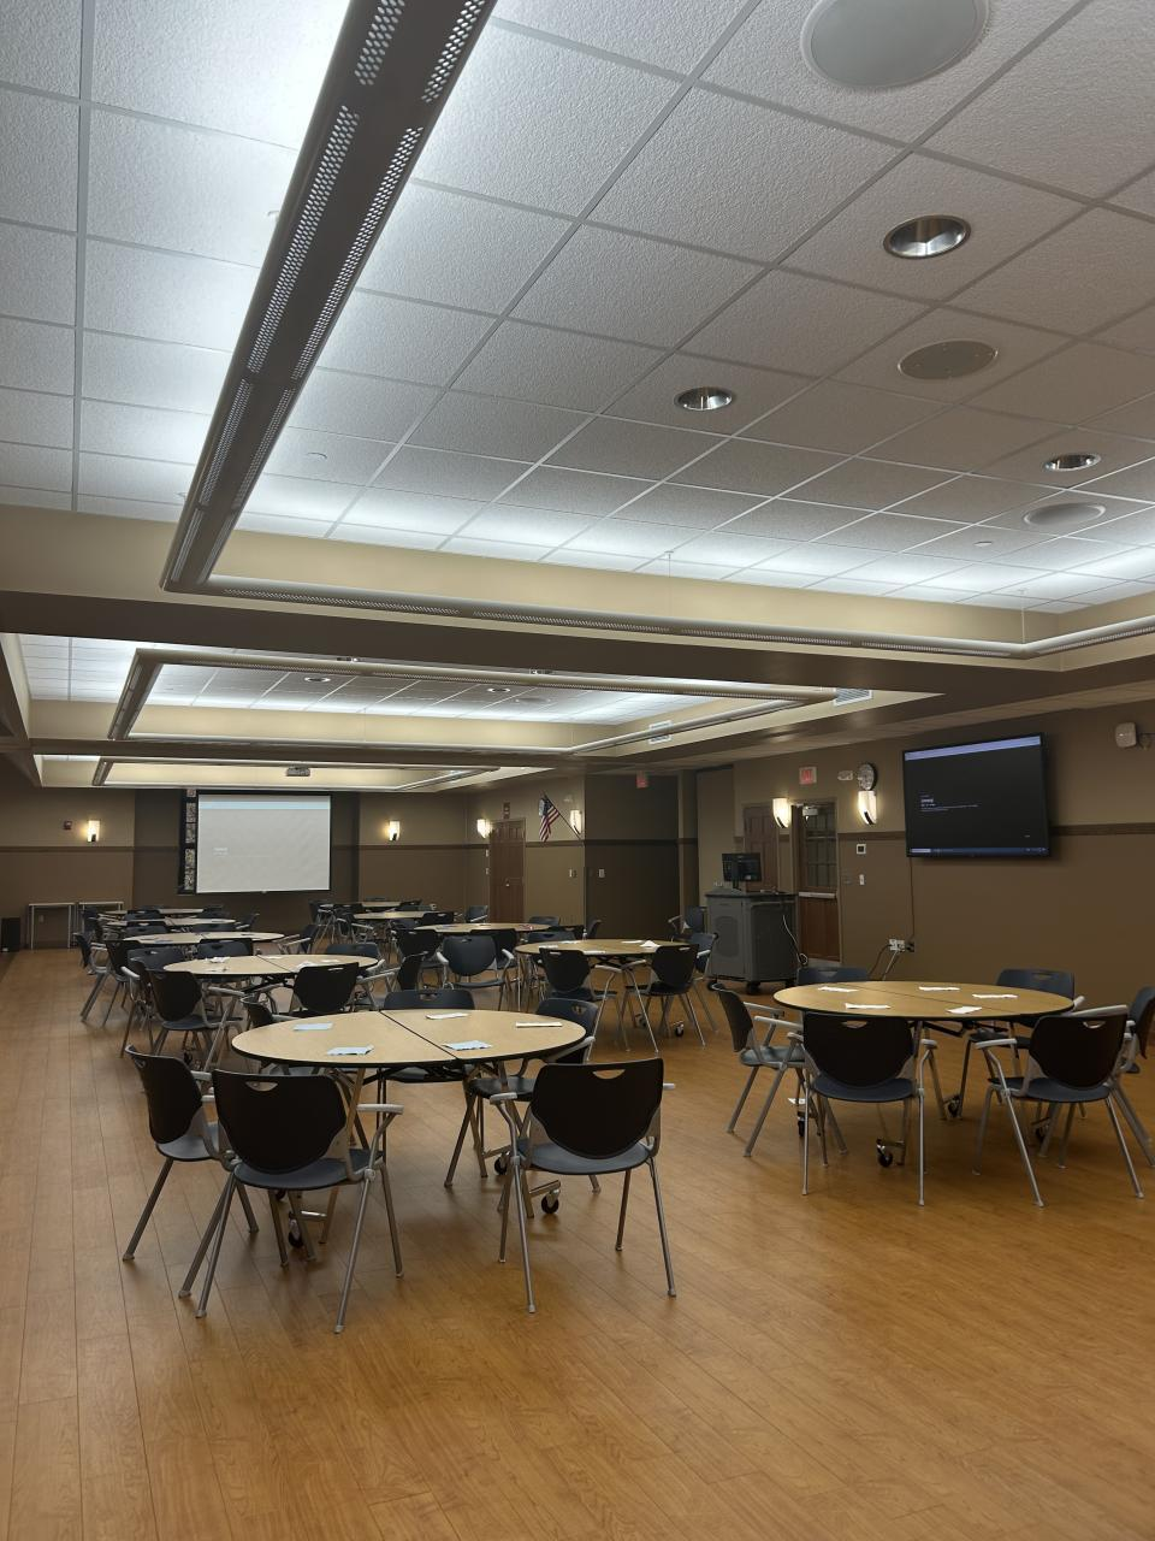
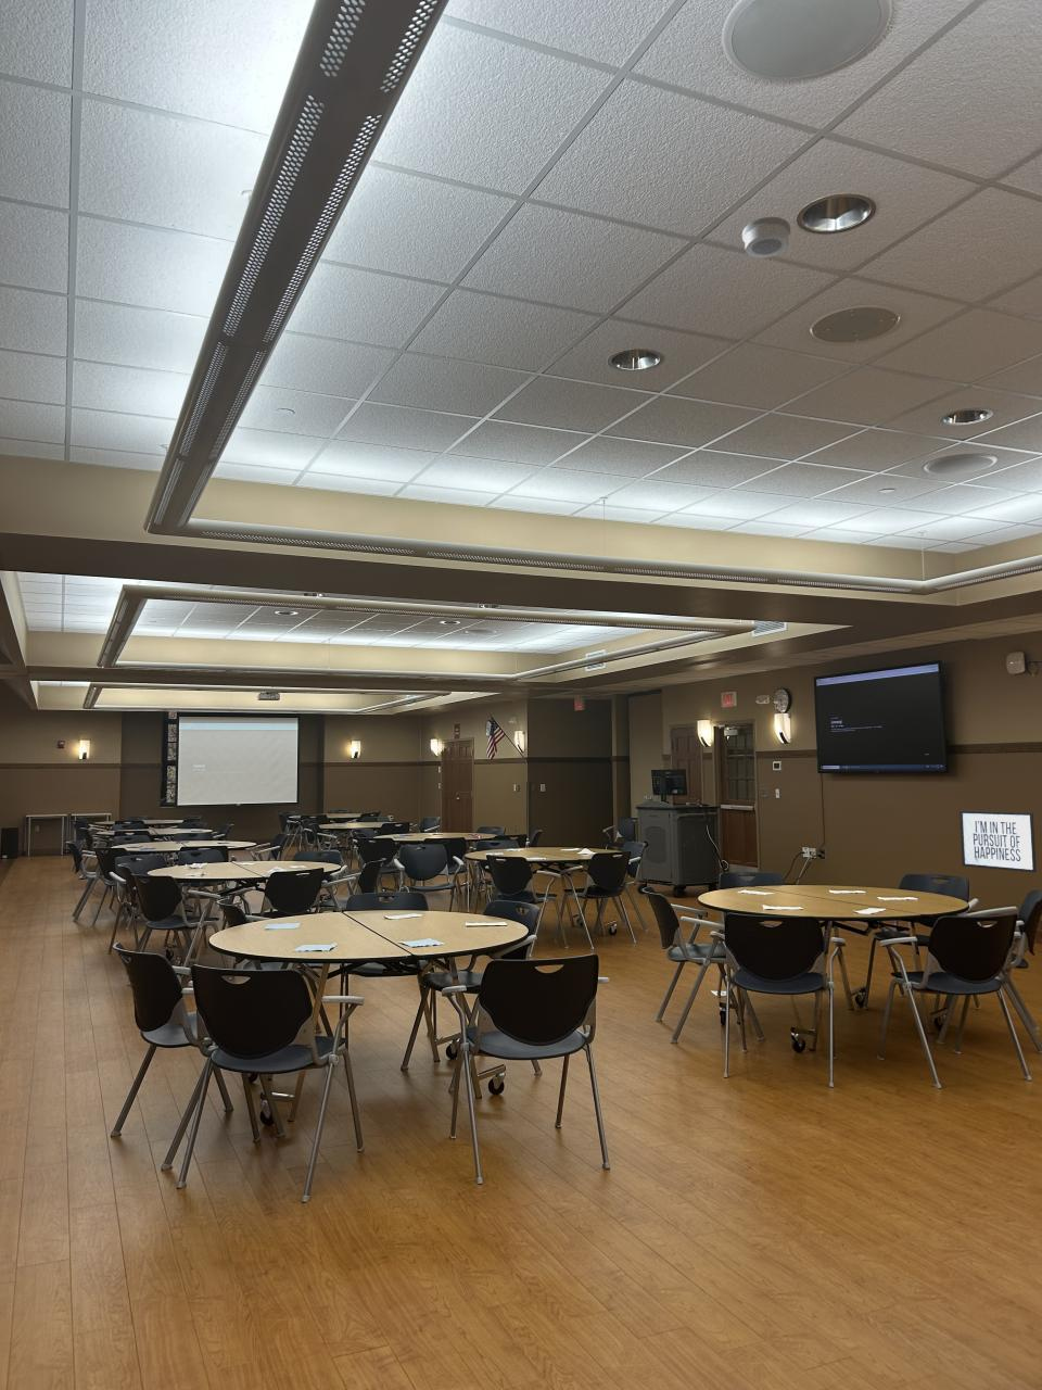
+ smoke detector (766, 234)
+ mirror (996, 839)
